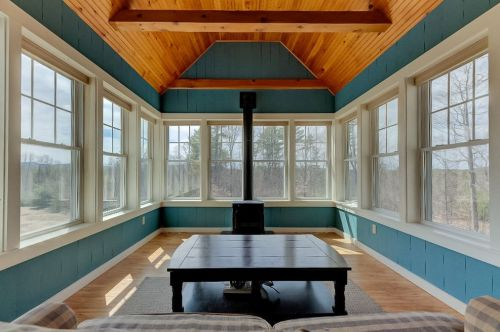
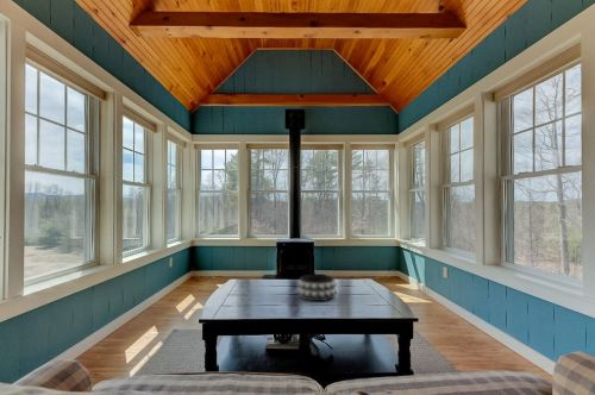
+ decorative bowl (317, 287)
